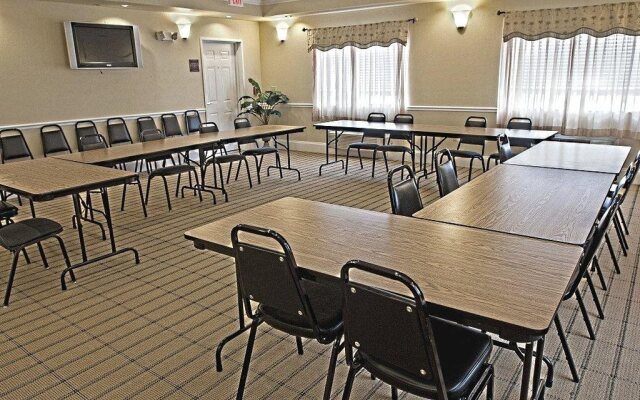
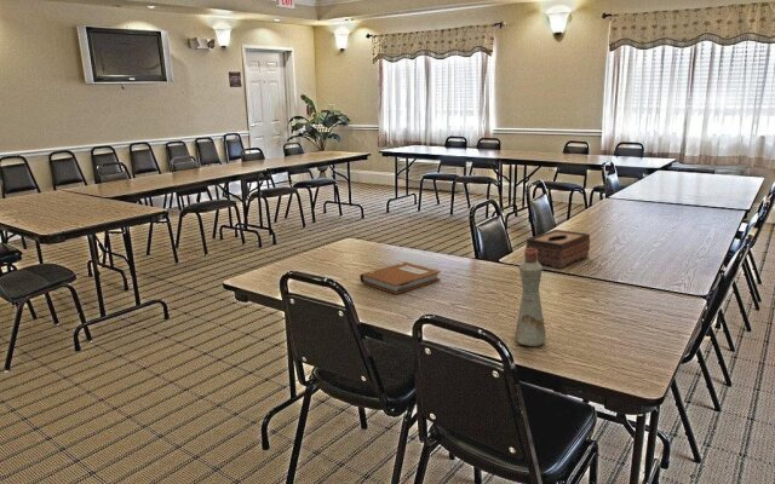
+ notebook (401, 276)
+ bottle (530, 295)
+ tissue box (557, 247)
